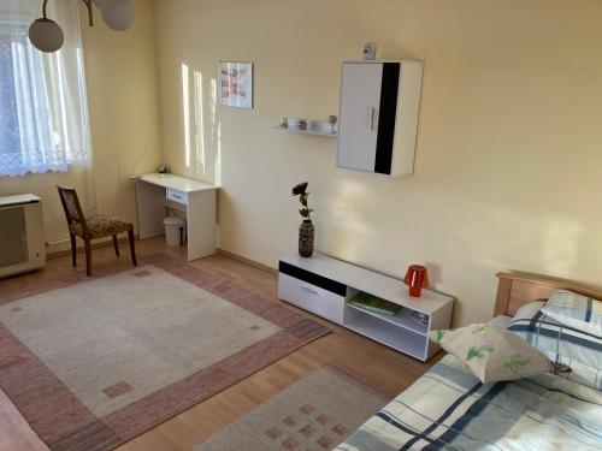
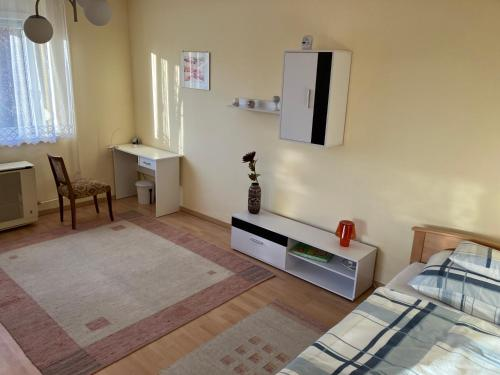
- decorative pillow (494, 351)
